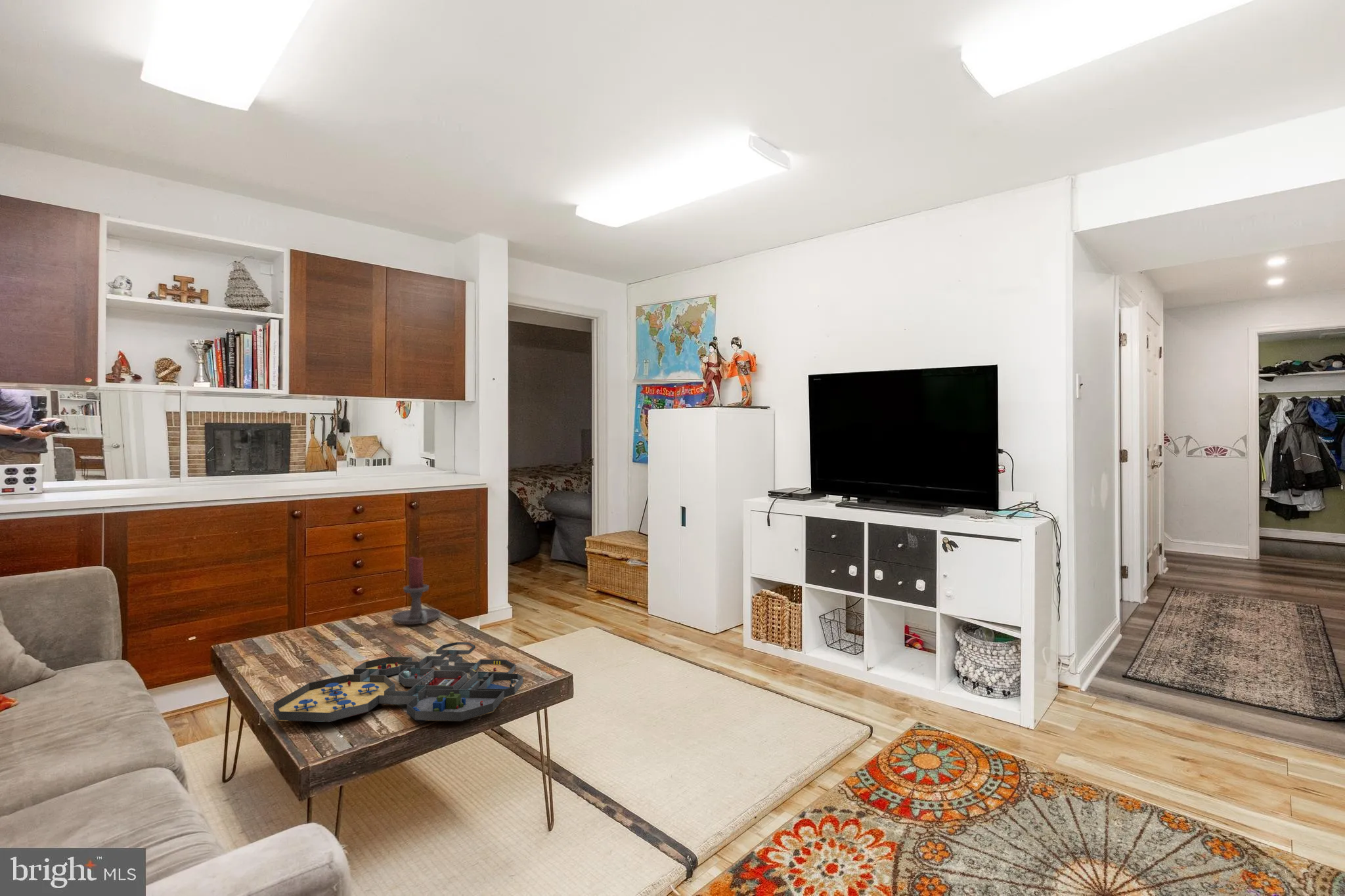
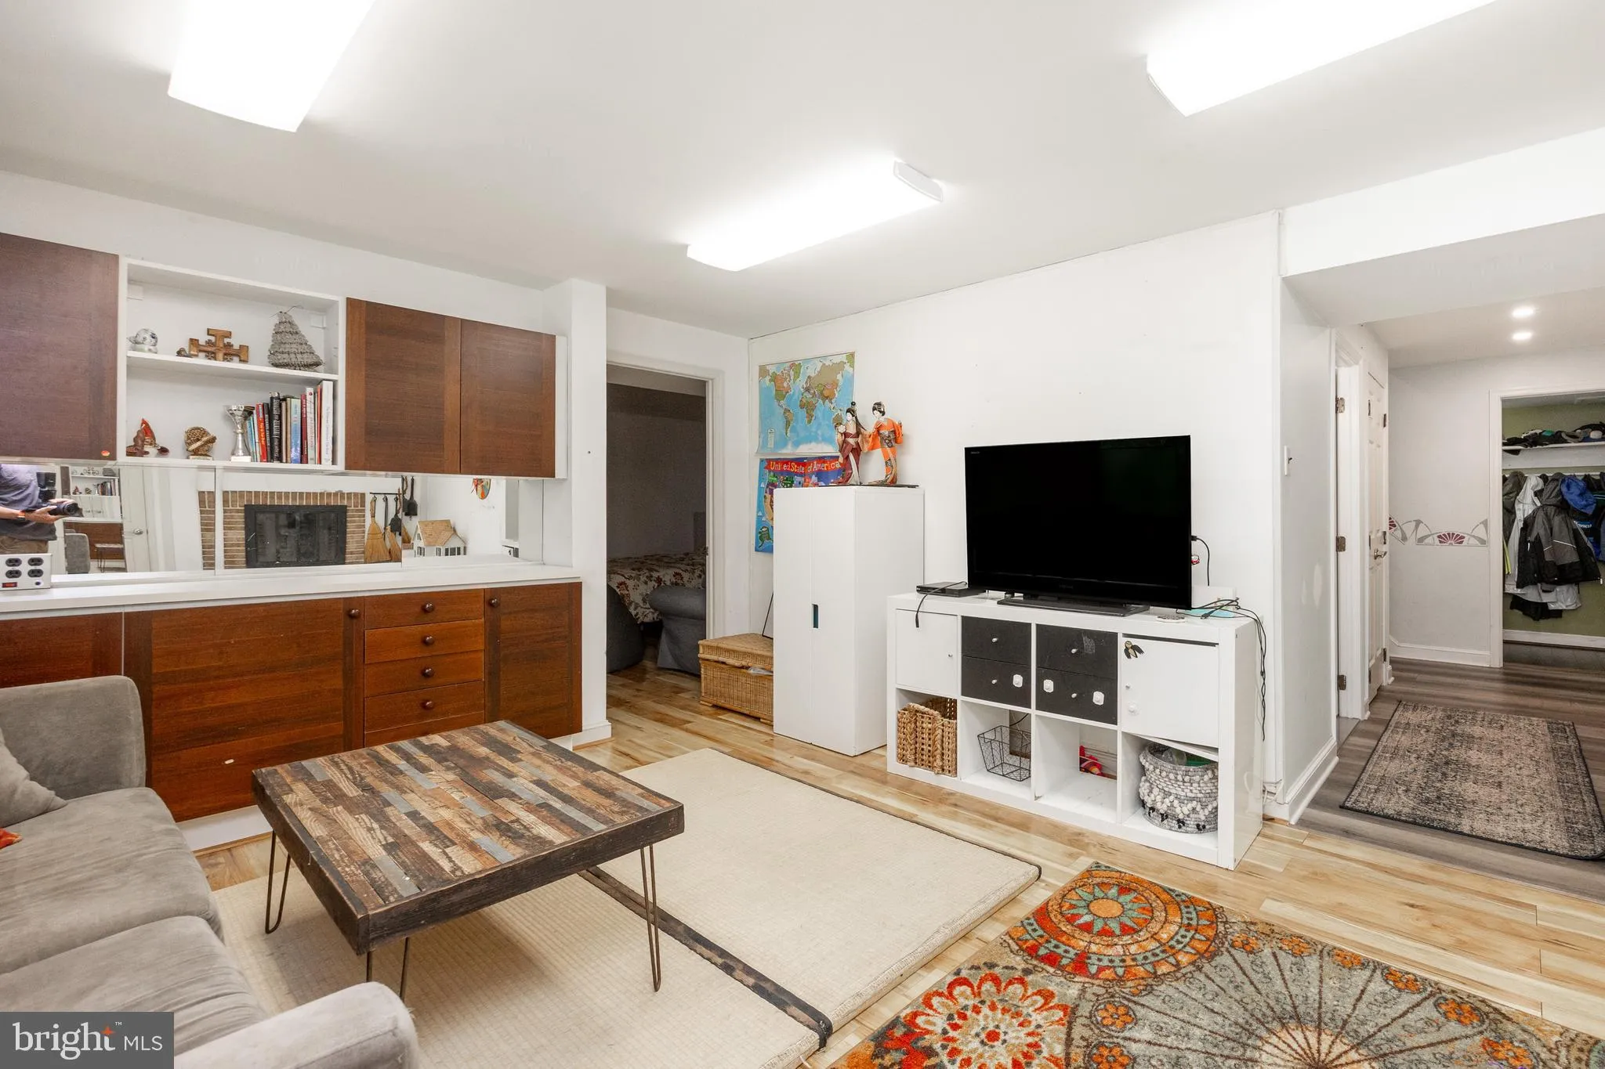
- candle holder (418, 589)
- board game (426, 673)
